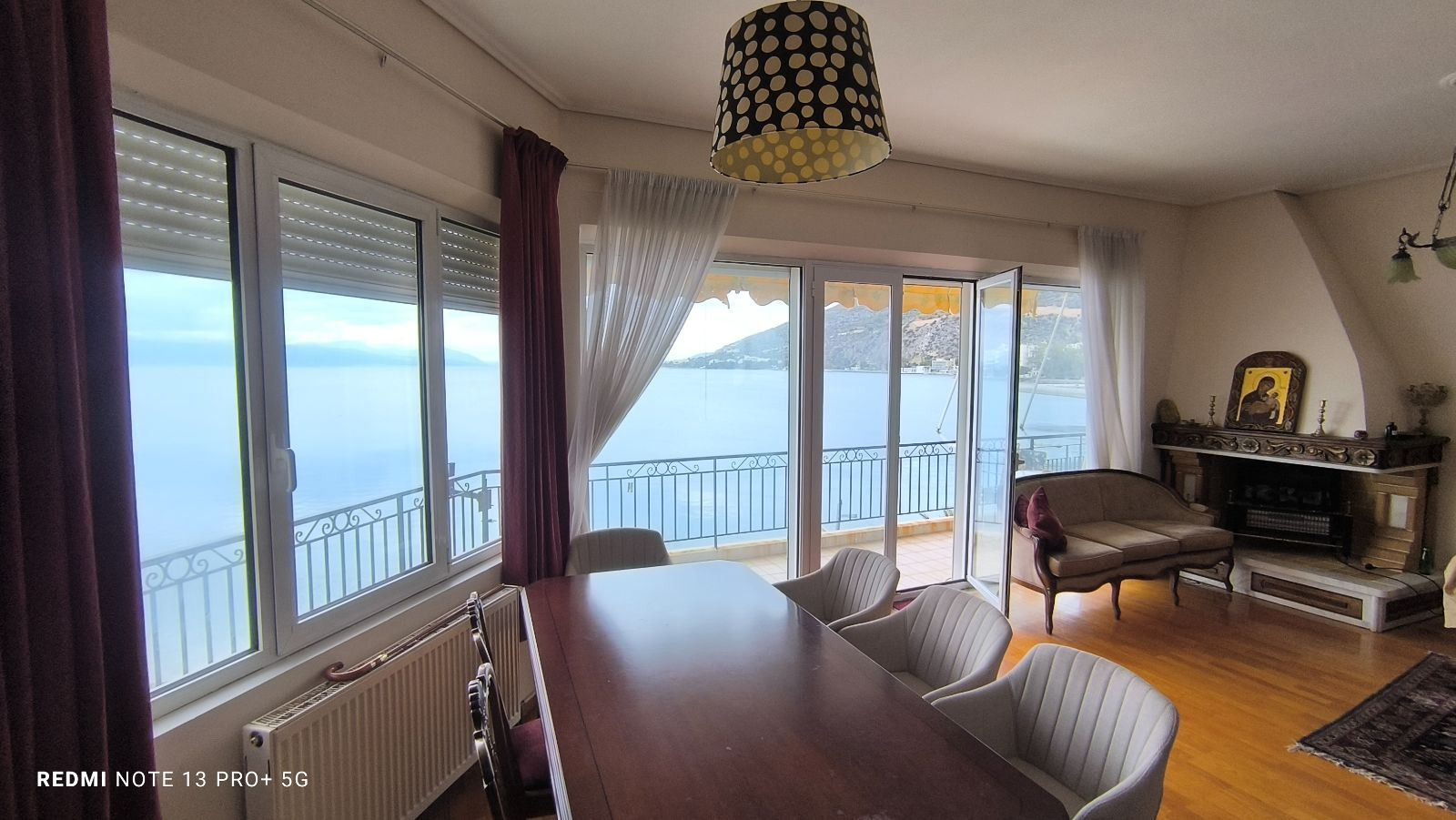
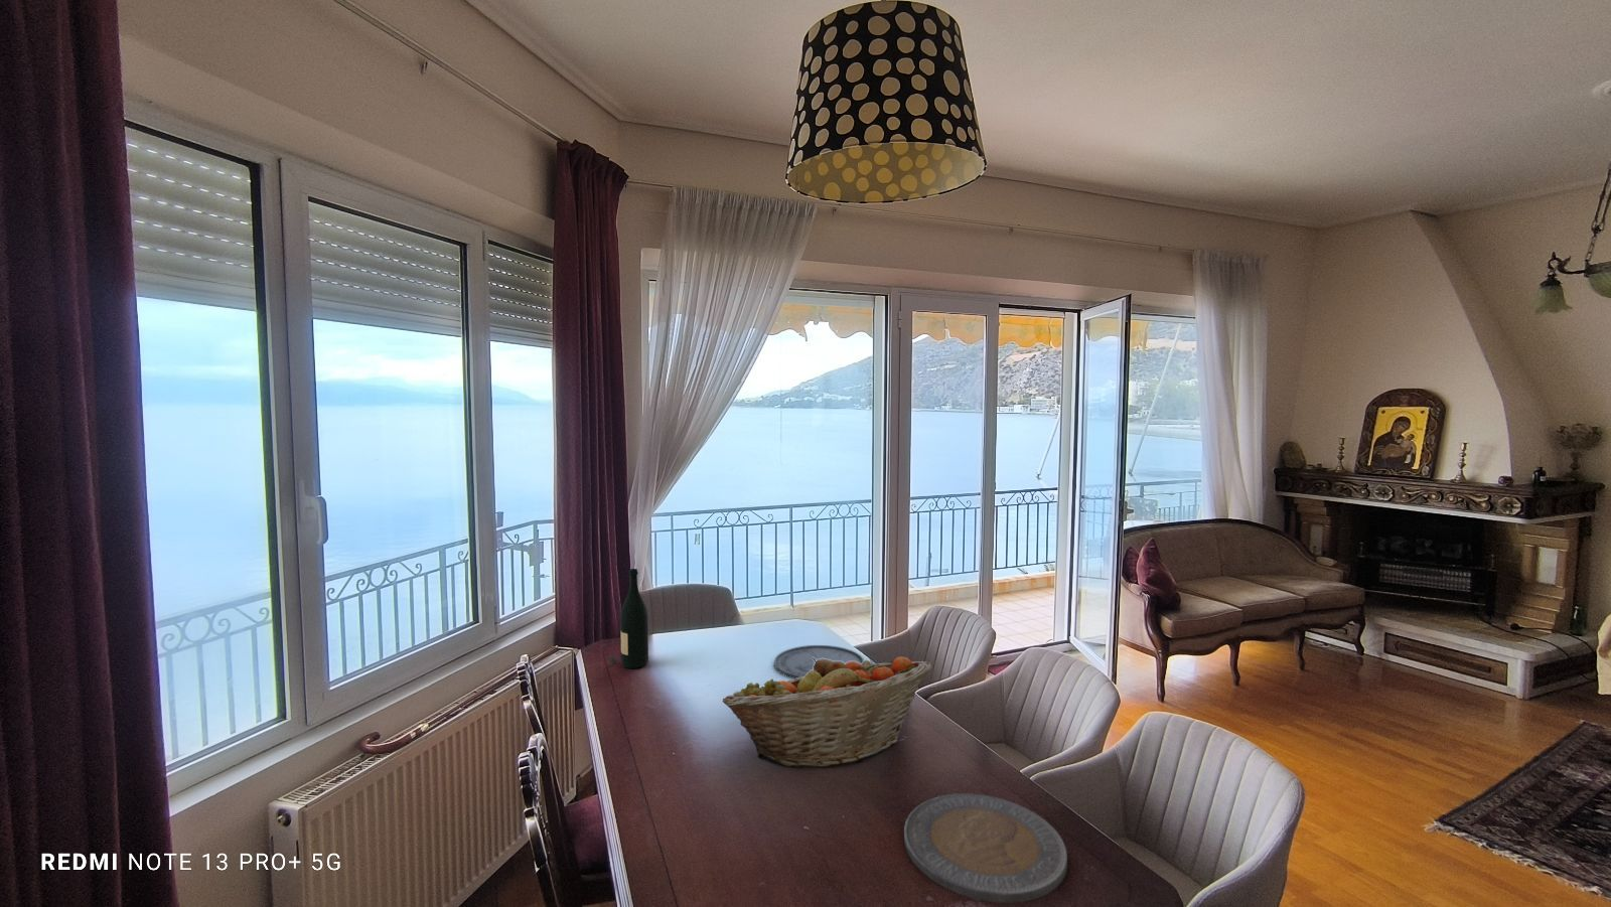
+ fruit basket (829, 698)
+ wine bottle (630, 616)
+ plate (817, 659)
+ plate (983, 842)
